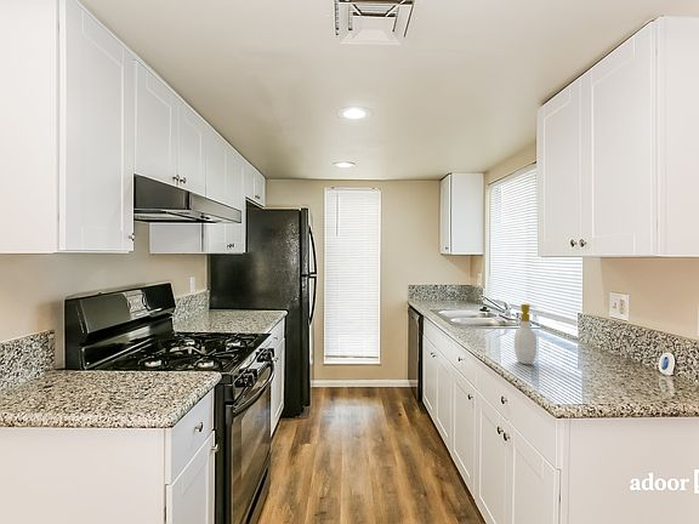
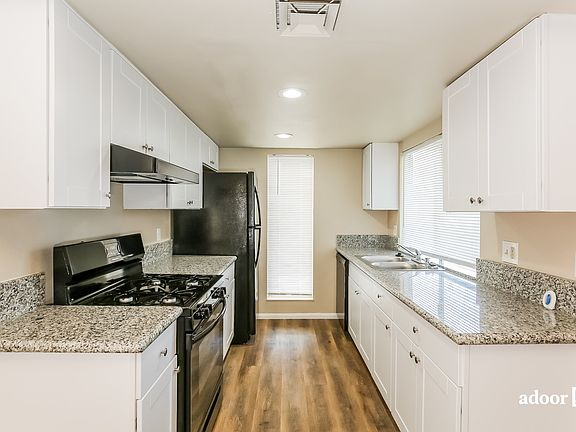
- soap bottle (525, 332)
